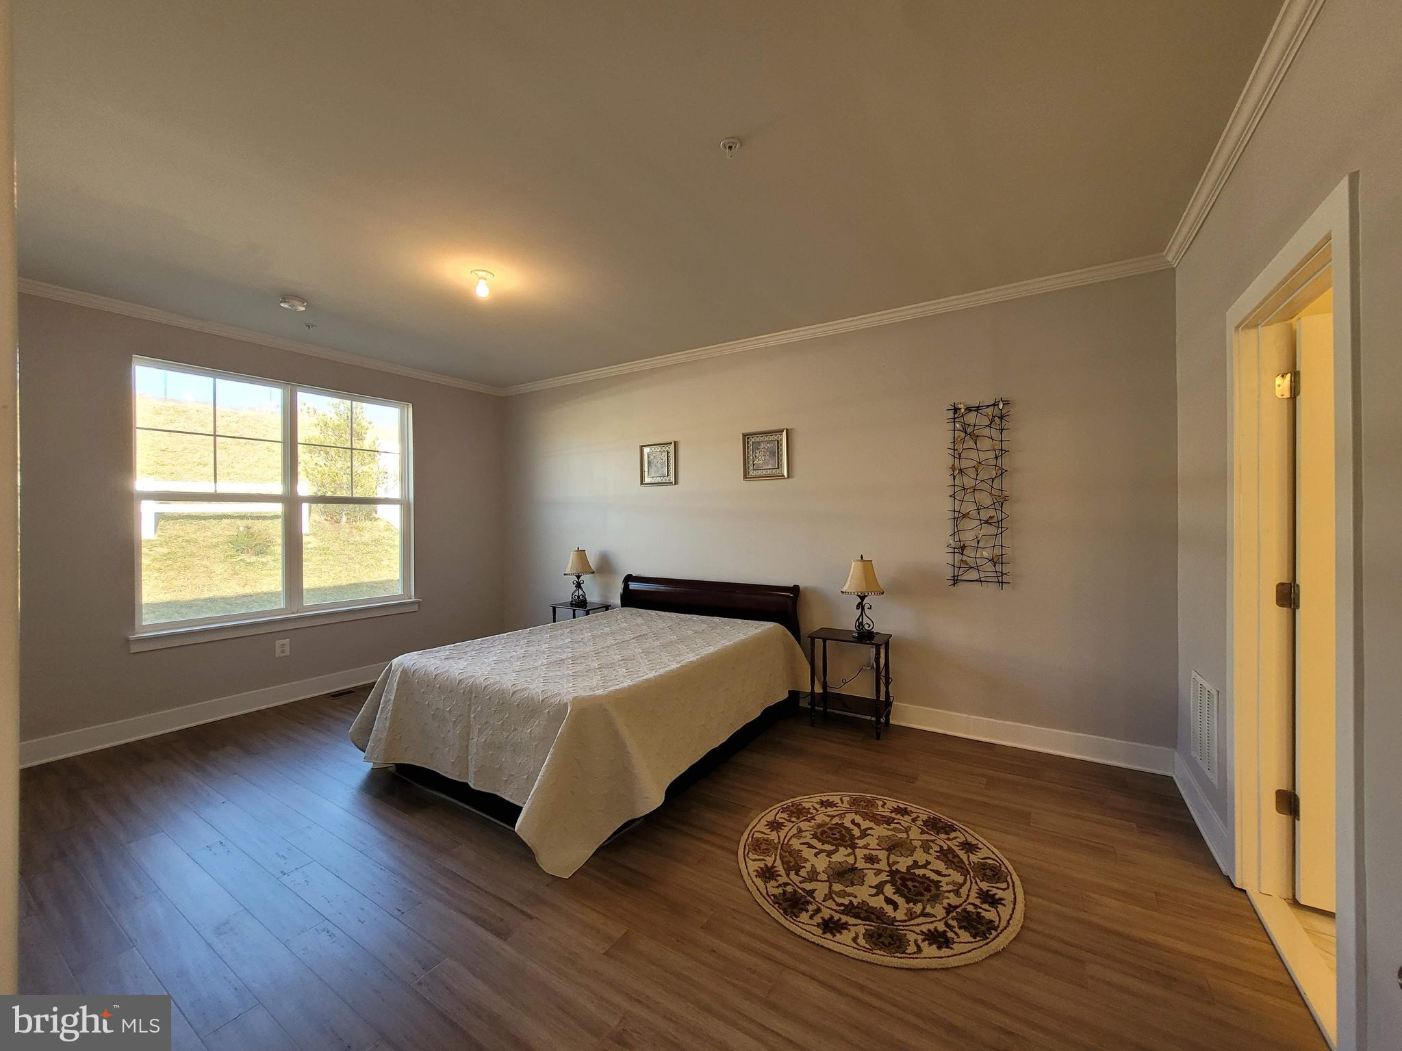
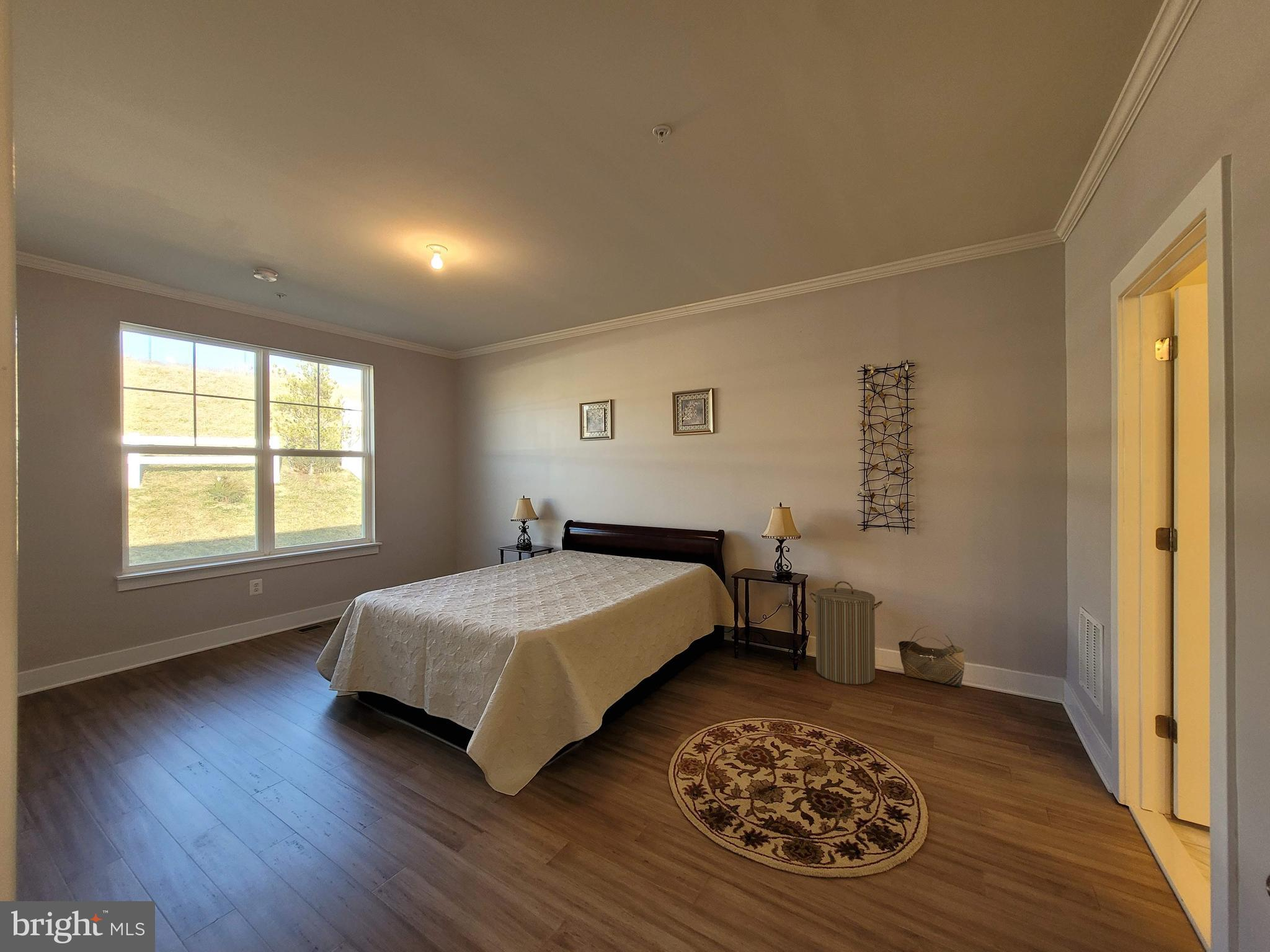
+ laundry hamper (845, 627)
+ basket (930, 655)
